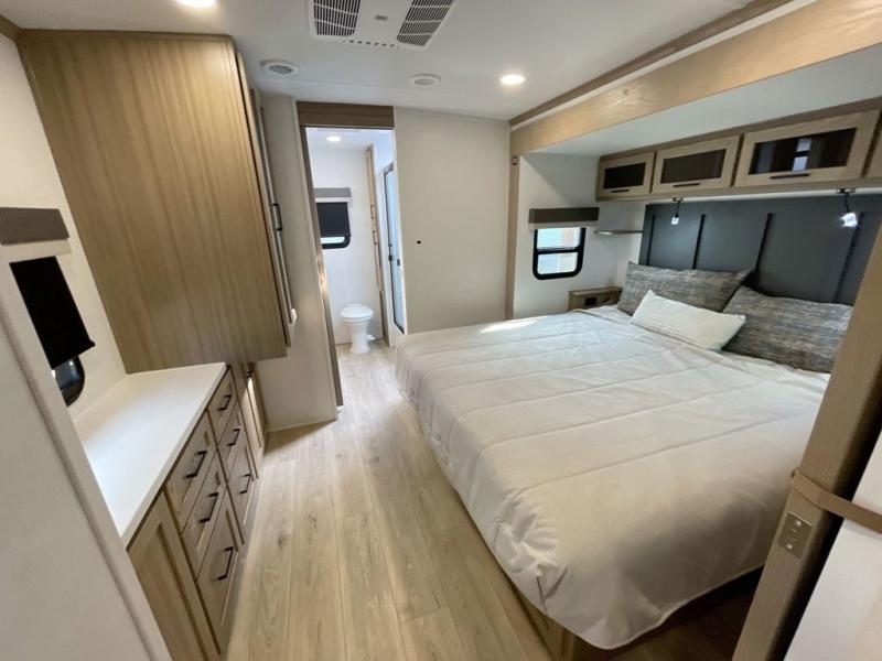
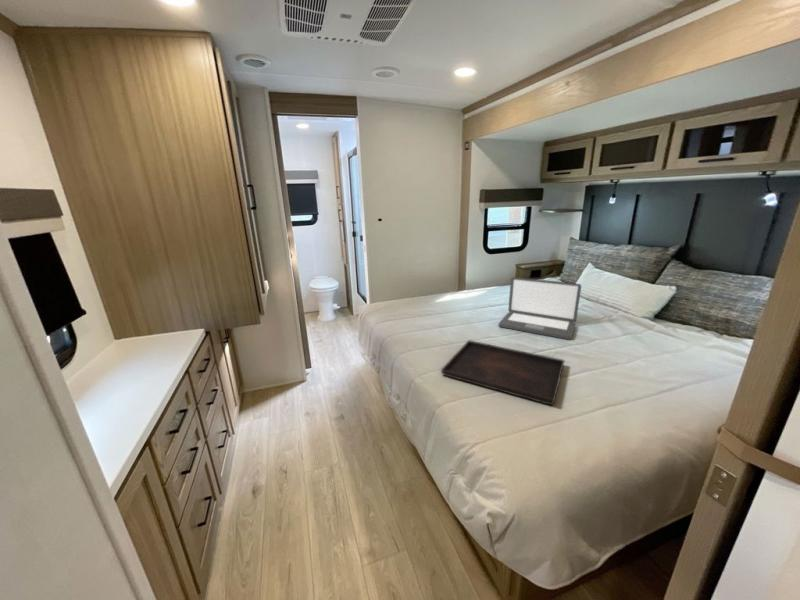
+ serving tray (503, 367)
+ laptop (538, 306)
